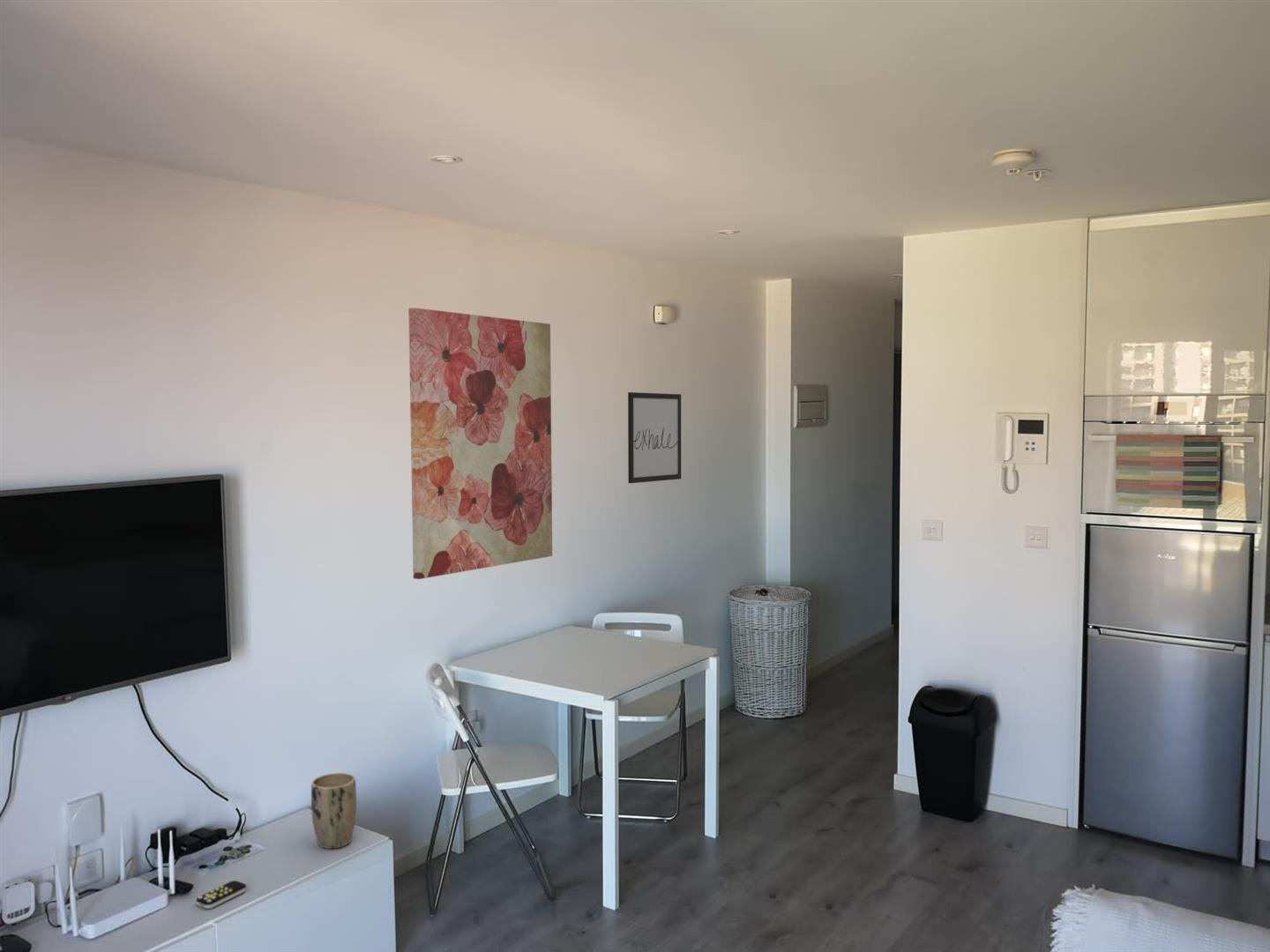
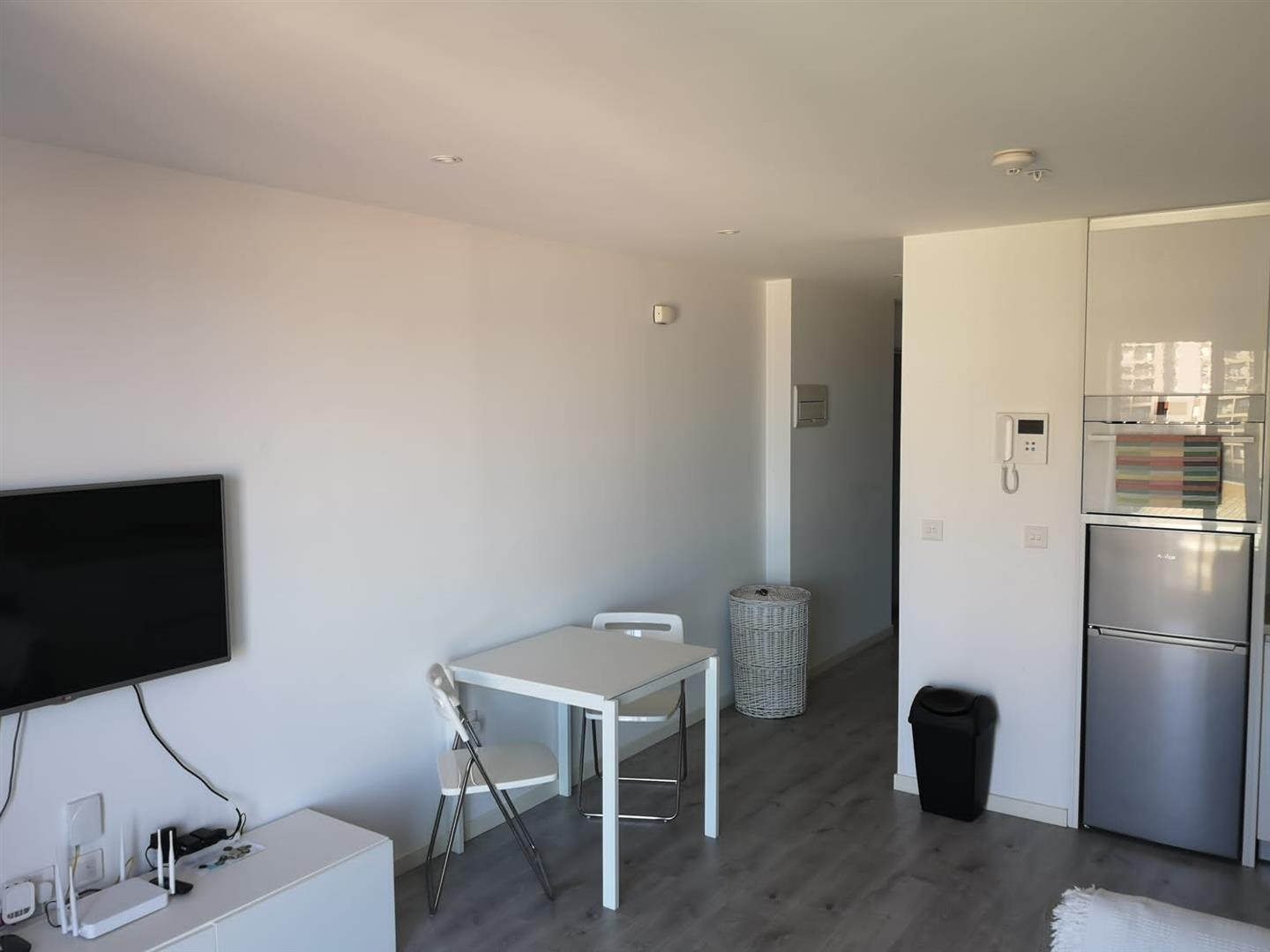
- wall art (655, 437)
- wall art (486, 443)
- plant pot (333, 811)
- remote control (221, 894)
